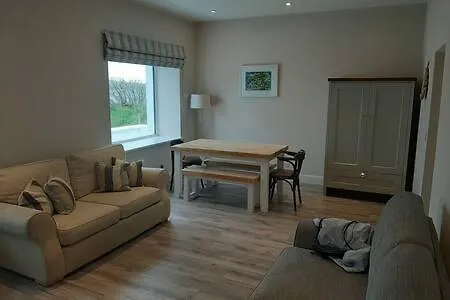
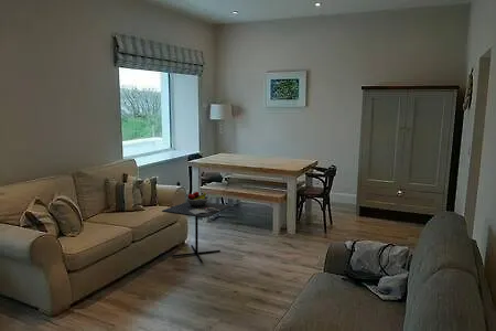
+ kitchen table (197, 226)
